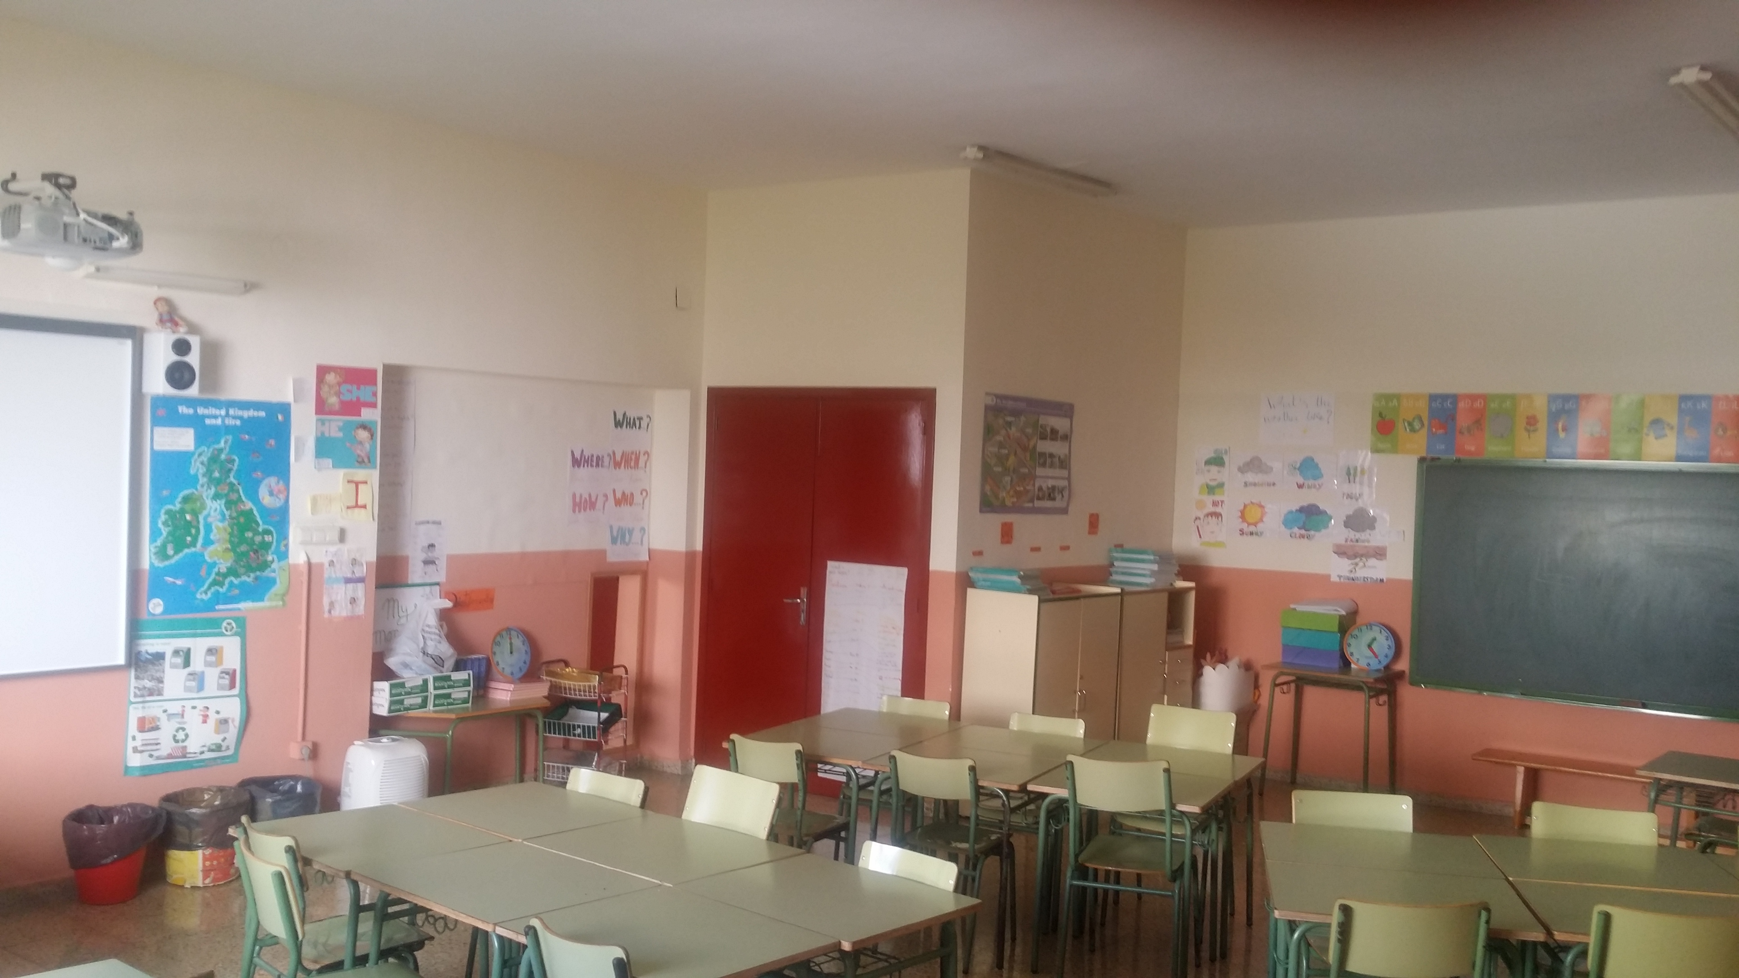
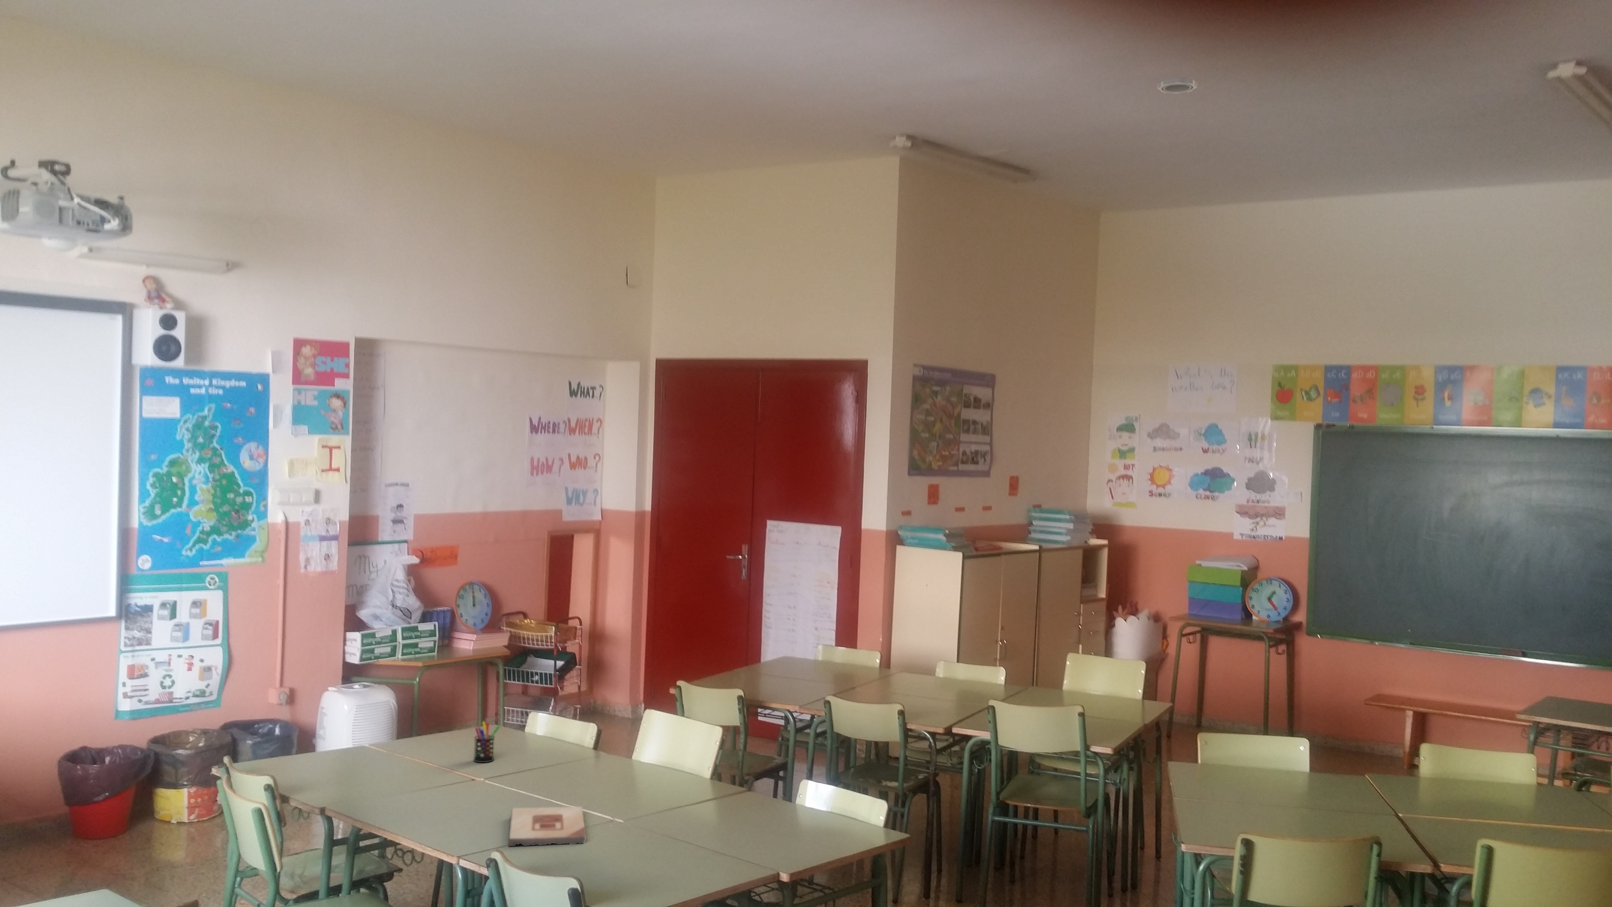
+ pen holder (487, 740)
+ wooden plaque (547, 825)
+ smoke detector (1177, 83)
